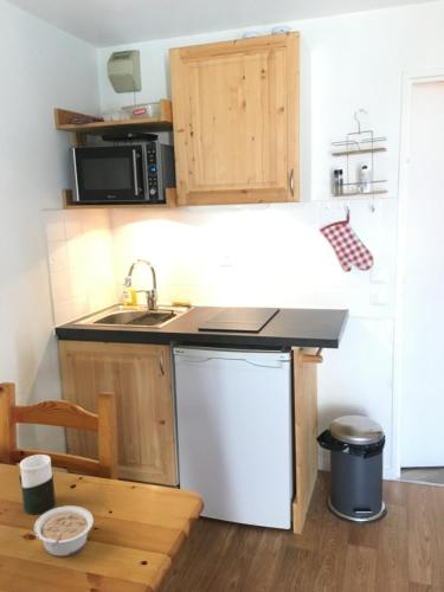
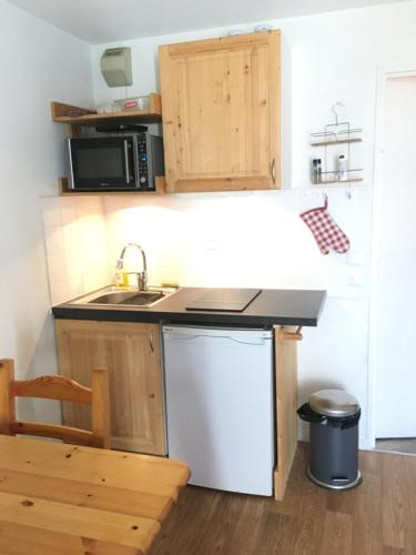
- legume (65, 532)
- cup (33, 482)
